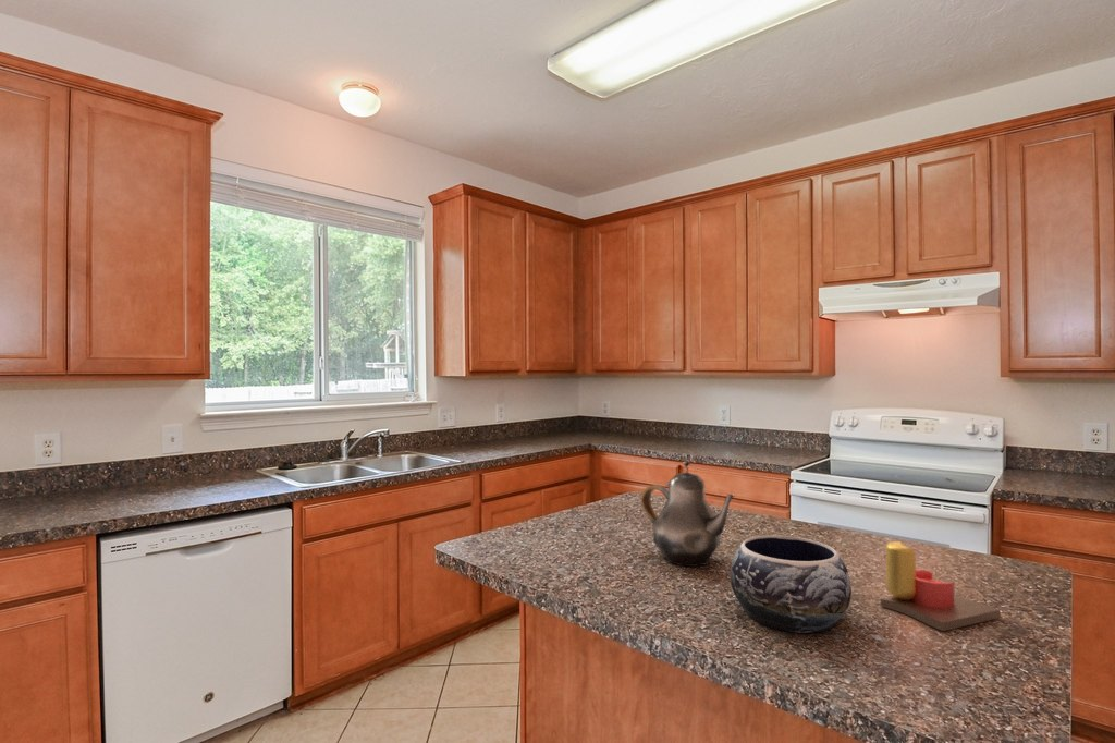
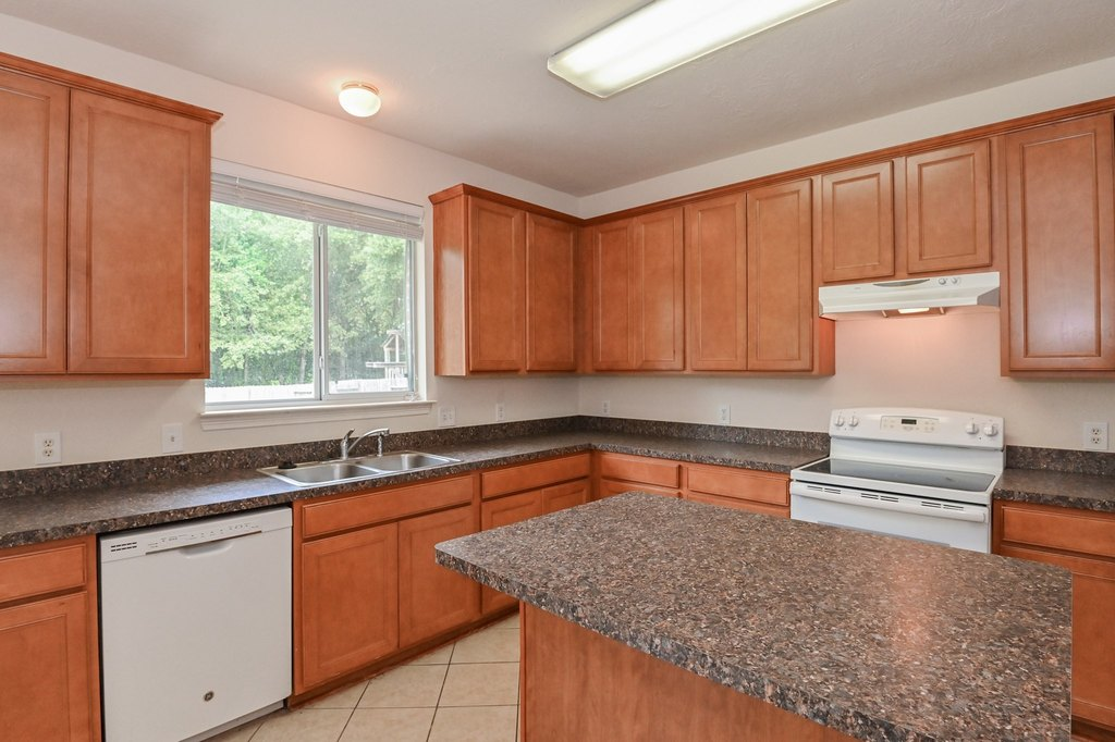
- candle (935, 580)
- decorative bowl (788, 581)
- teapot (686, 509)
